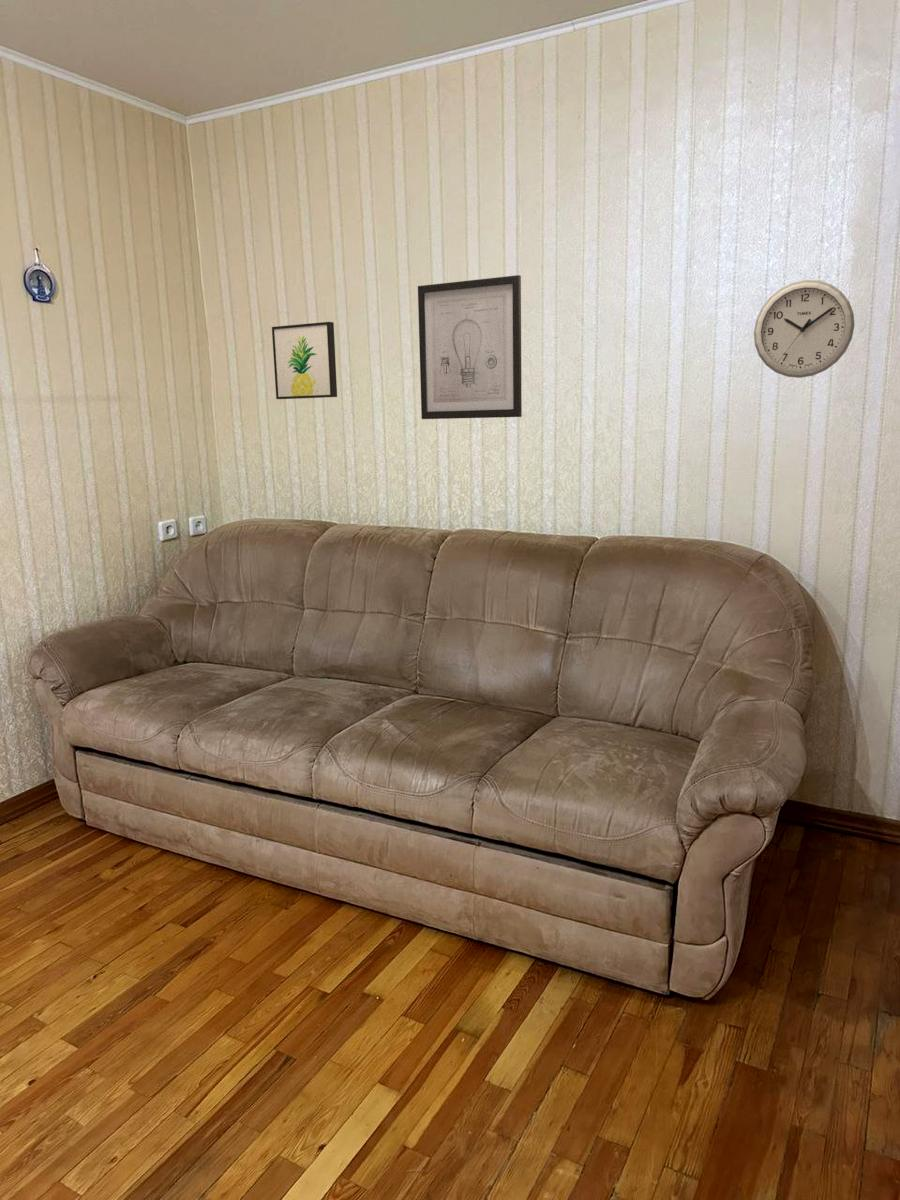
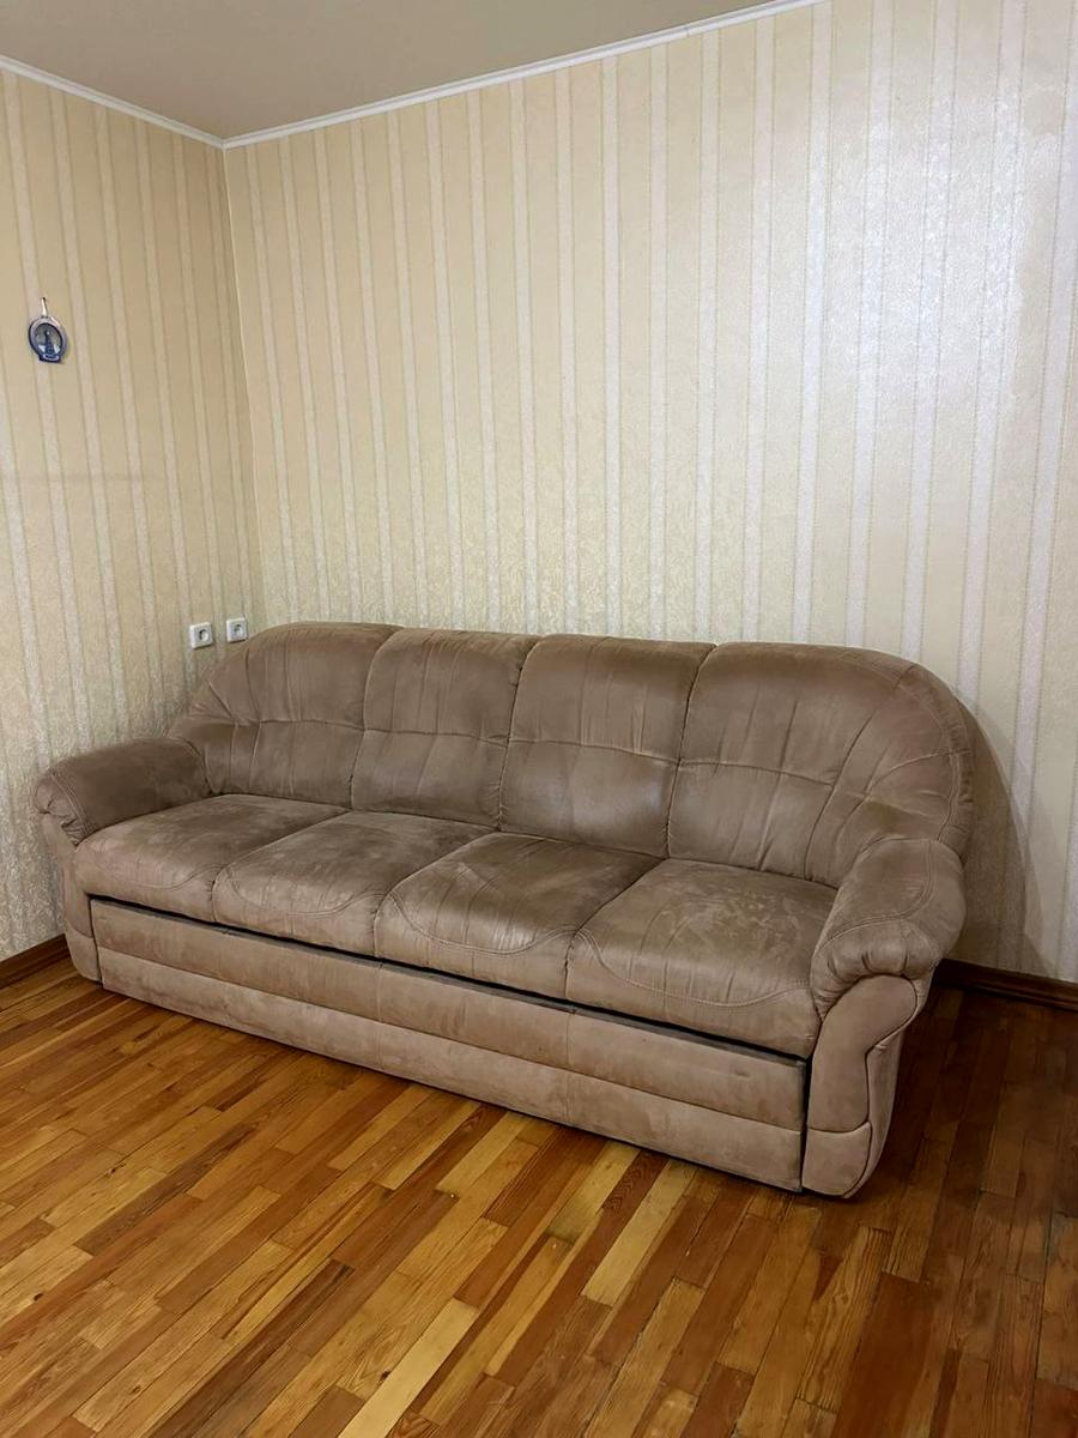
- wall art (304, 361)
- wall art (469, 350)
- wall clock (802, 329)
